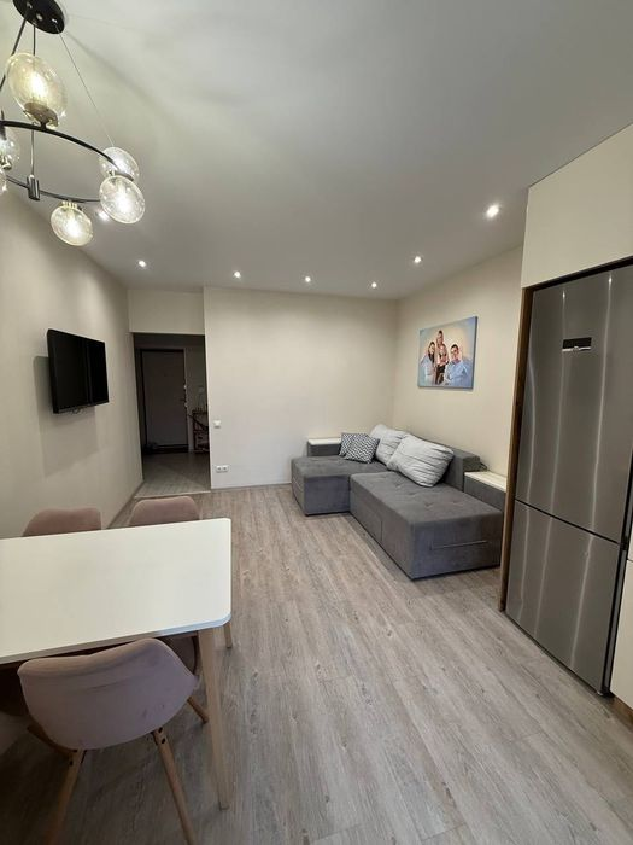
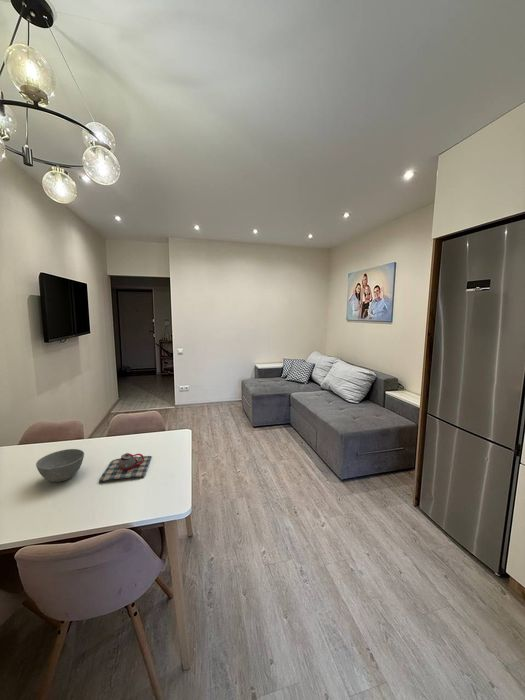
+ teapot (127, 461)
+ bowl (61, 467)
